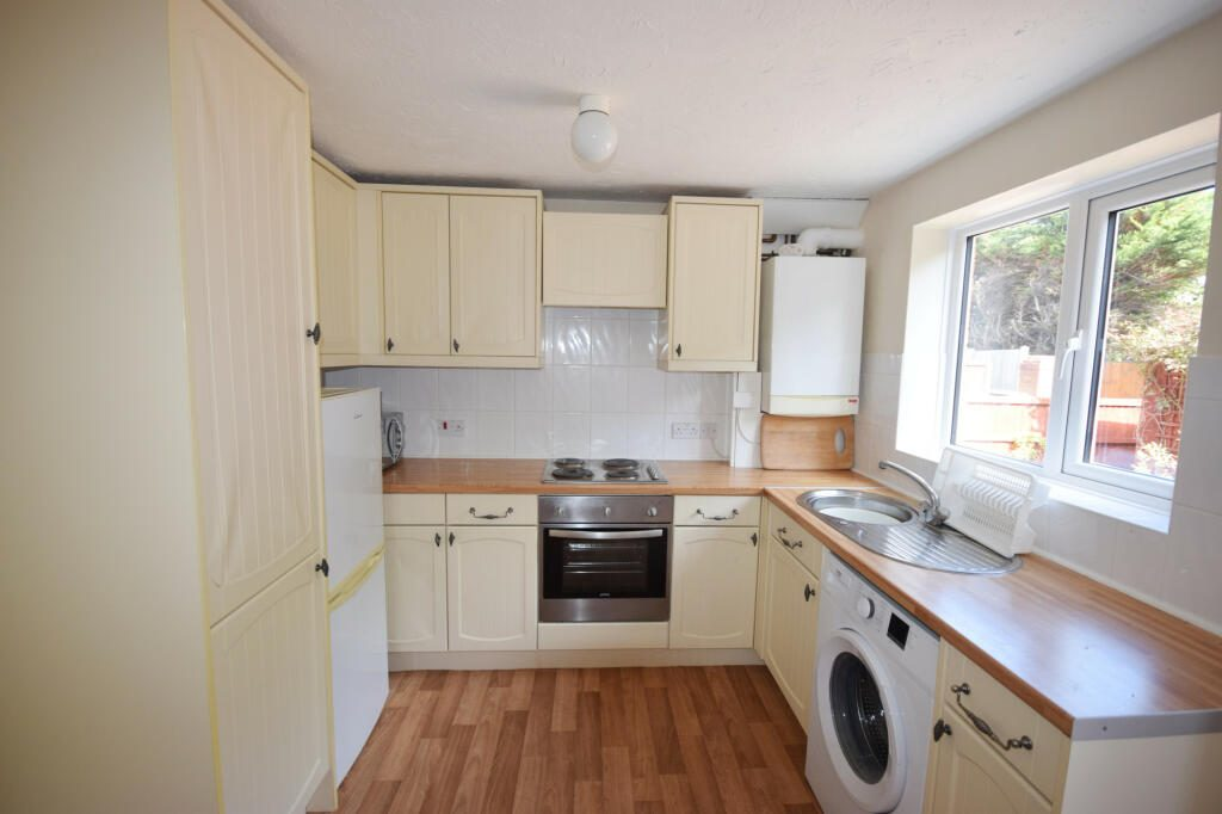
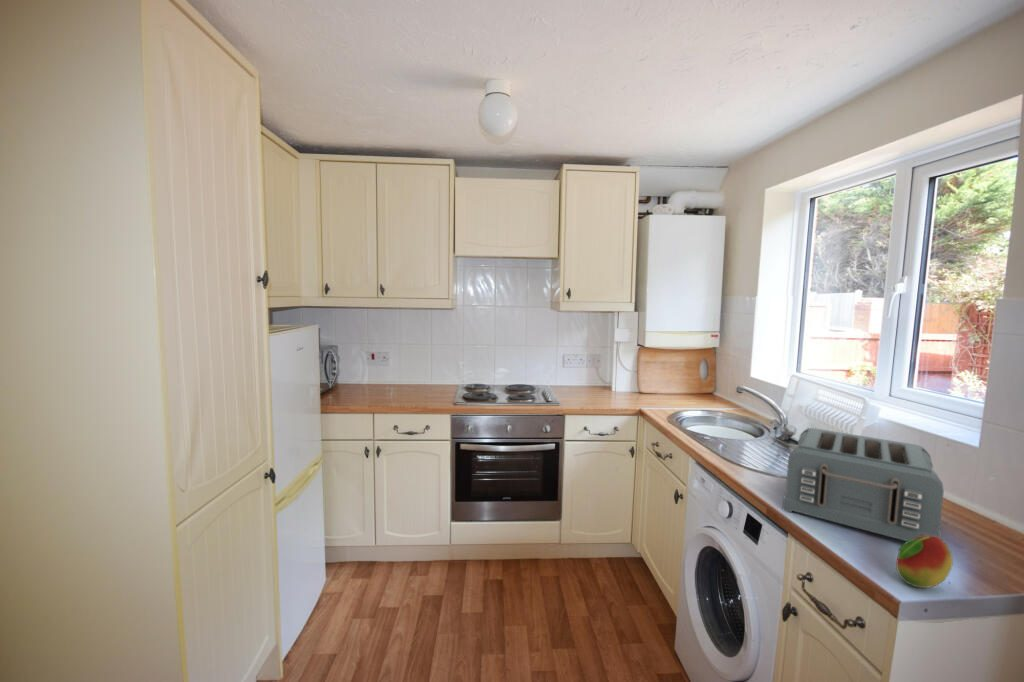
+ toaster (858, 479)
+ fruit (921, 560)
